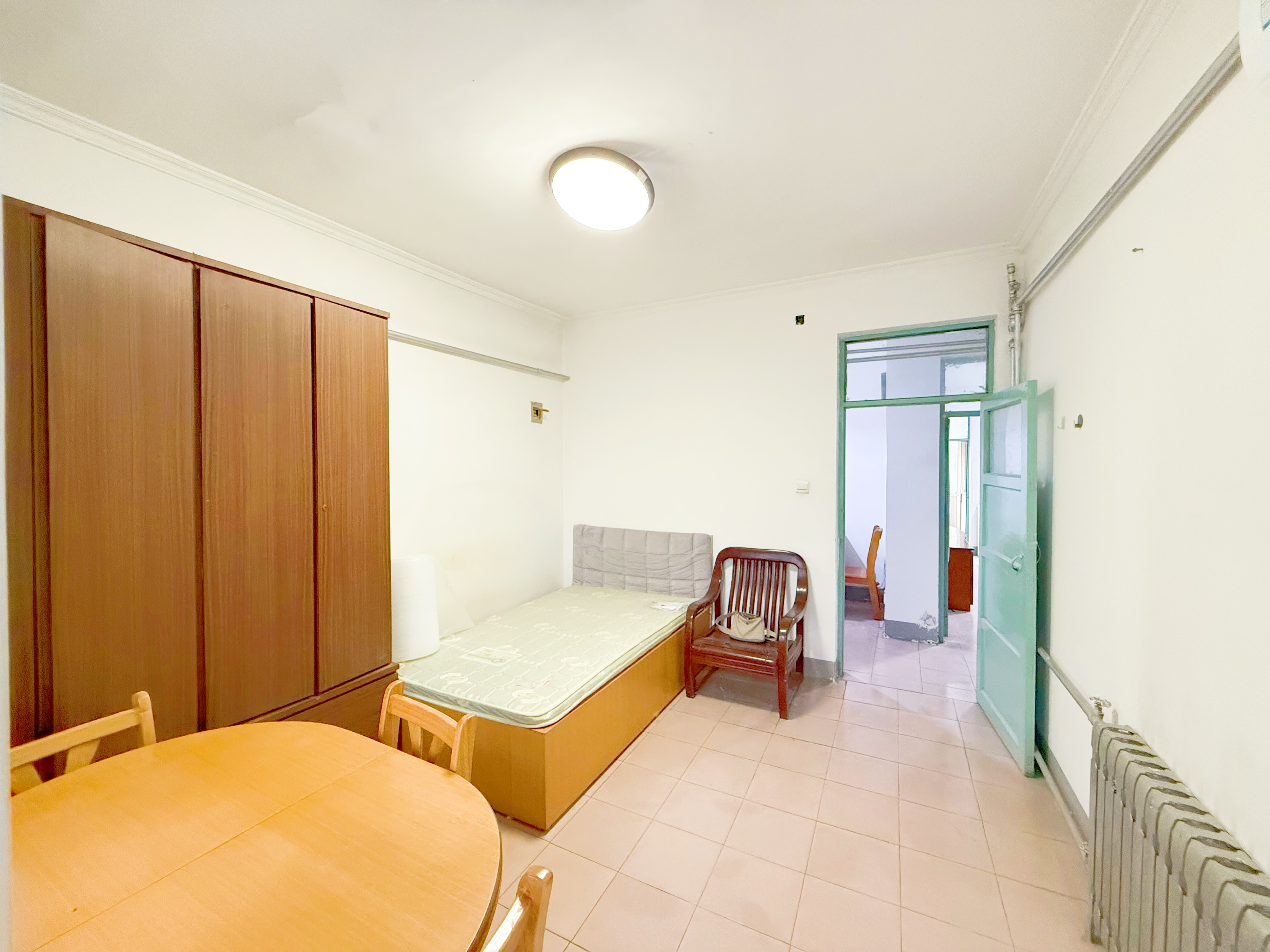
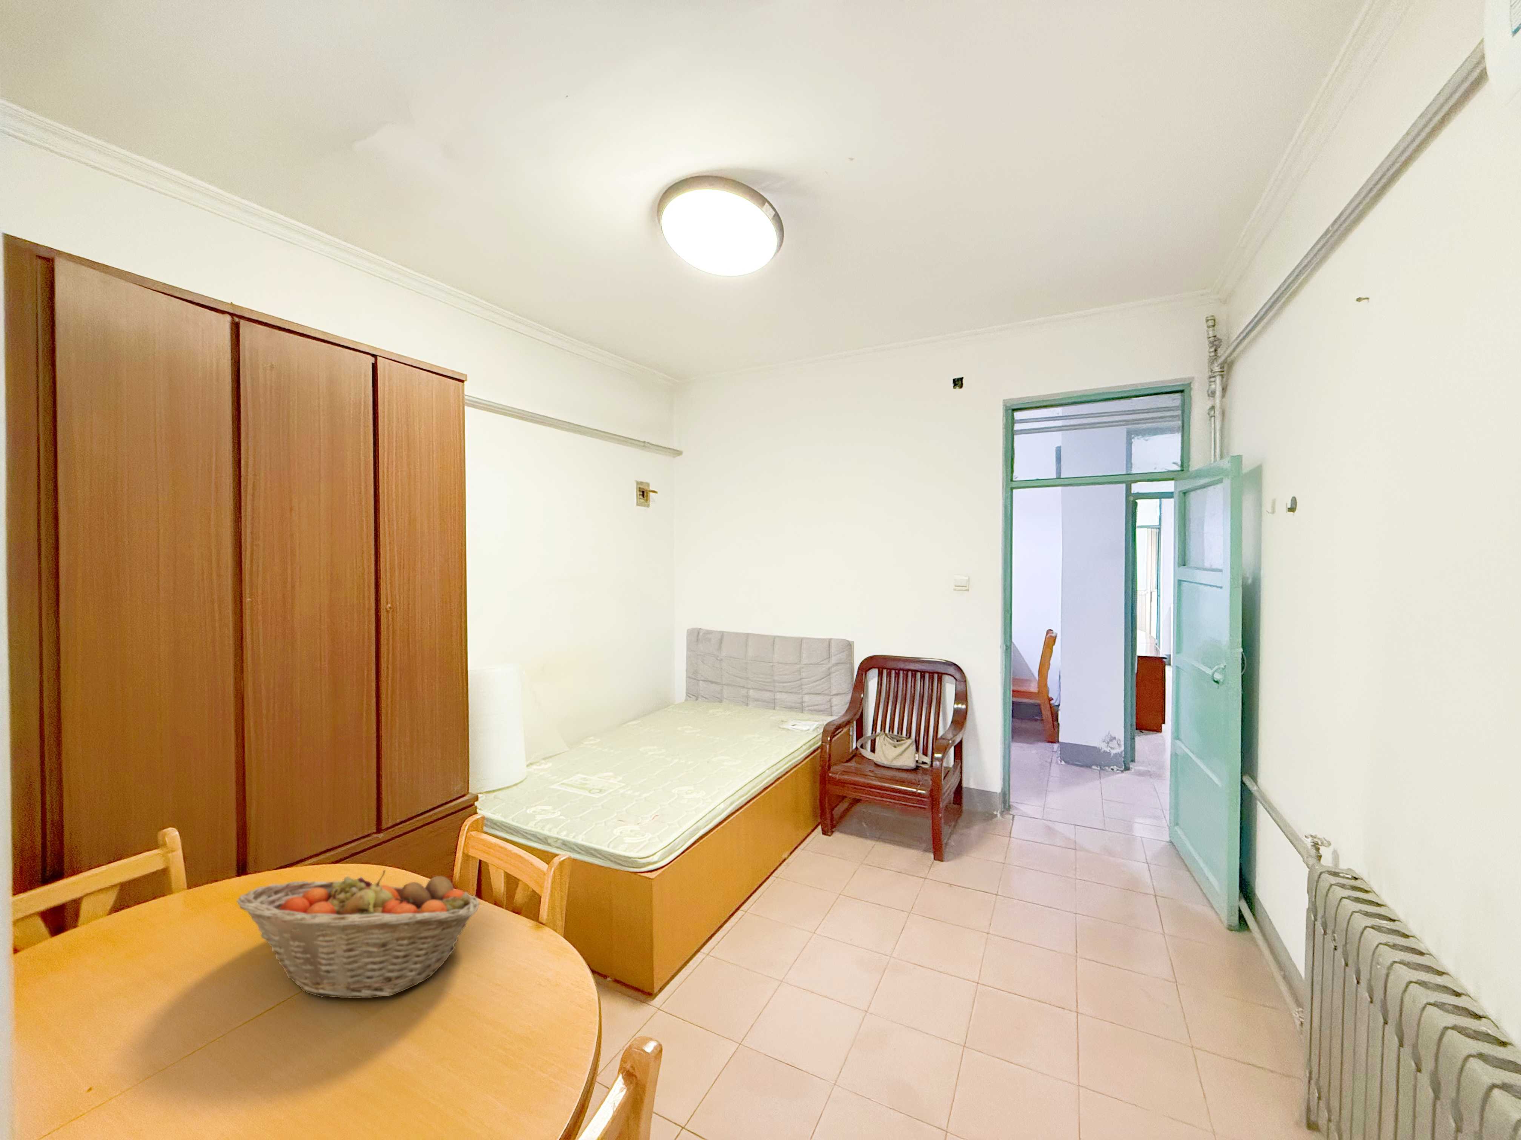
+ fruit basket (364, 918)
